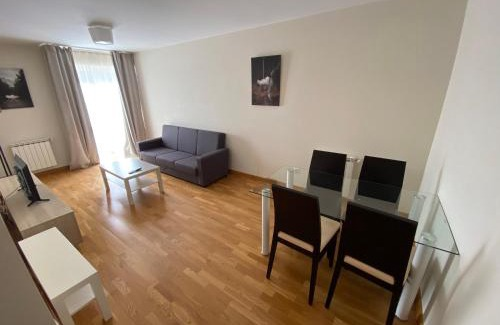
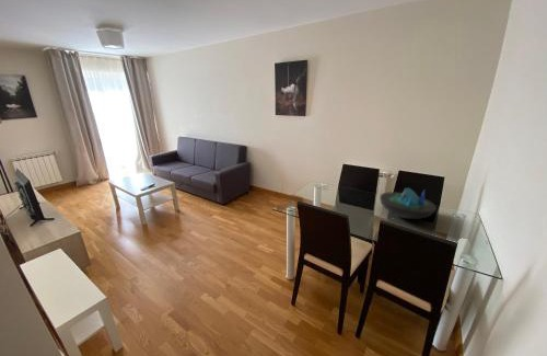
+ decorative bowl (406, 202)
